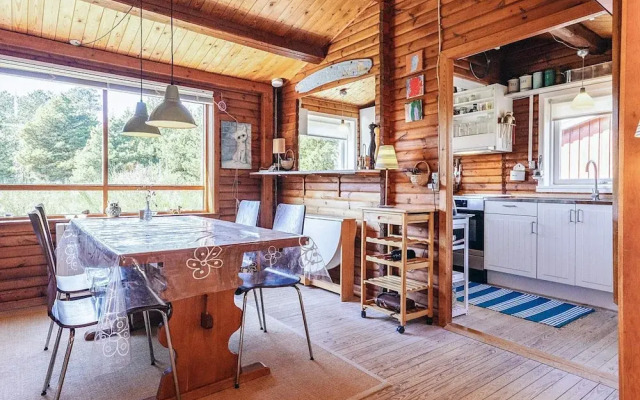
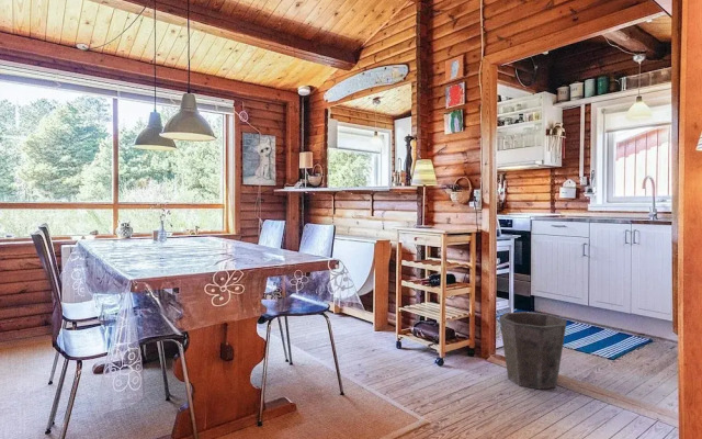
+ waste bin (532, 349)
